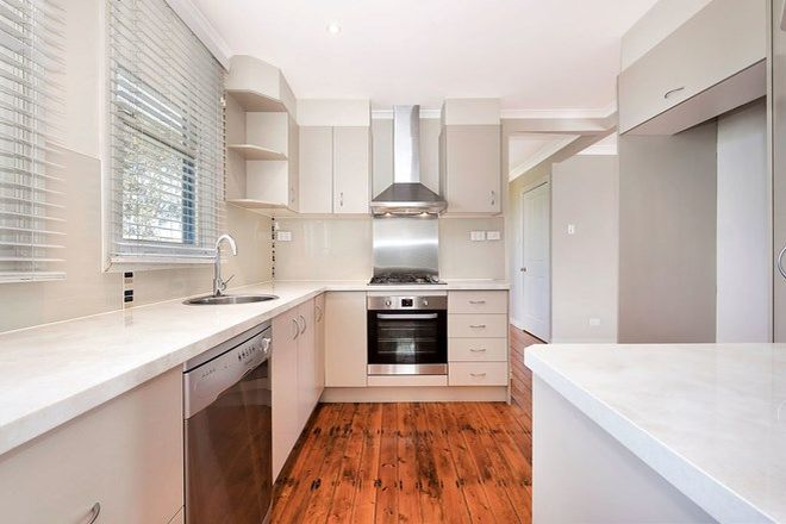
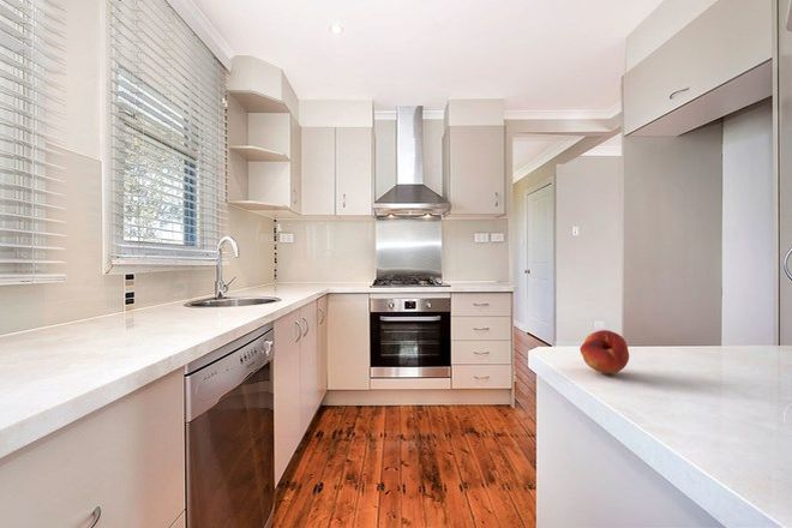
+ fruit (604, 350)
